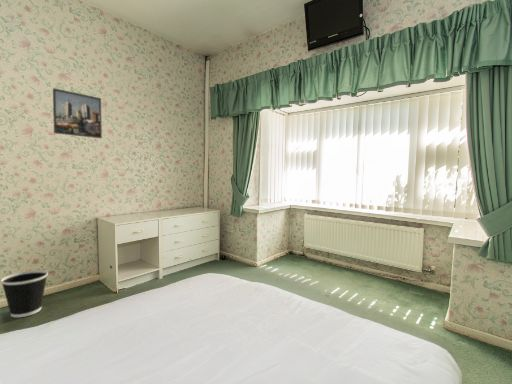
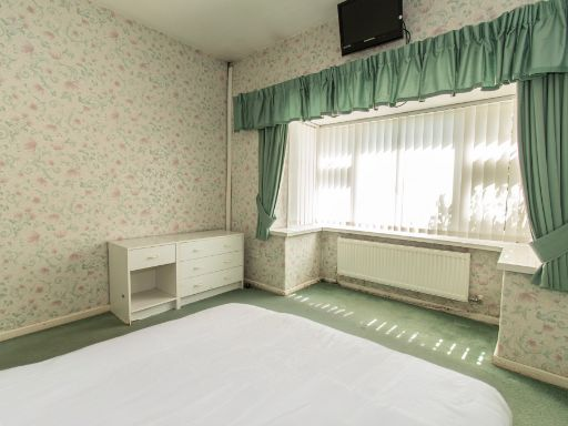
- wastebasket (25, 293)
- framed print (78, 114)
